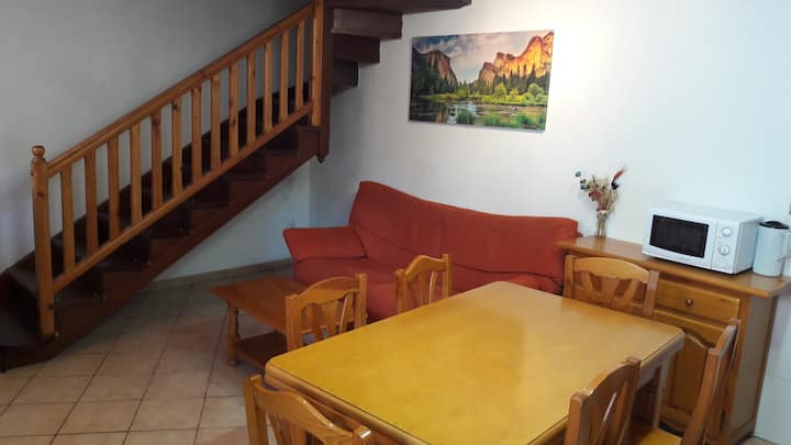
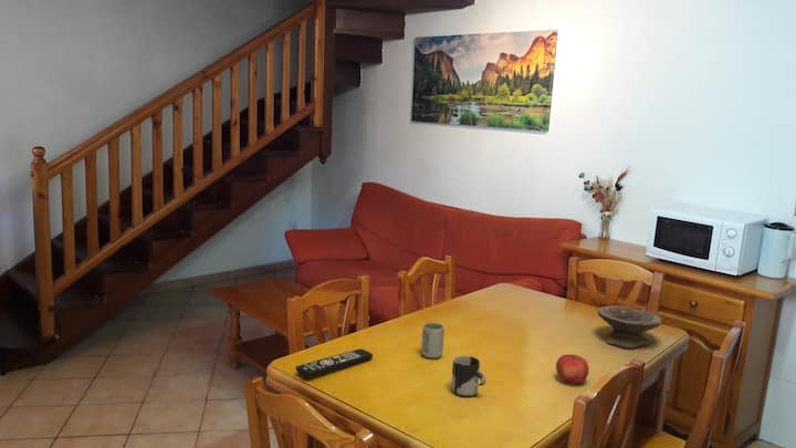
+ bowl (627, 326)
+ fruit (572, 367)
+ remote control (335, 363)
+ cup (469, 377)
+ cup (432, 340)
